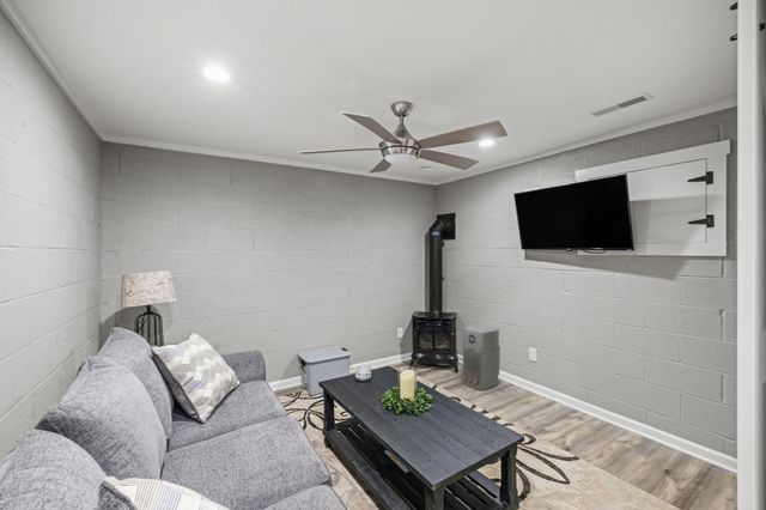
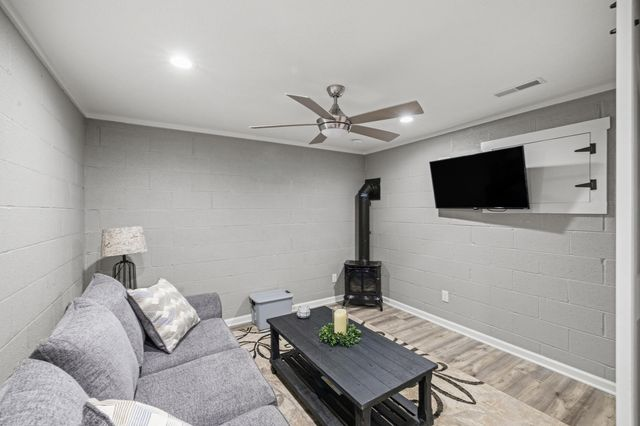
- air purifier (481, 356)
